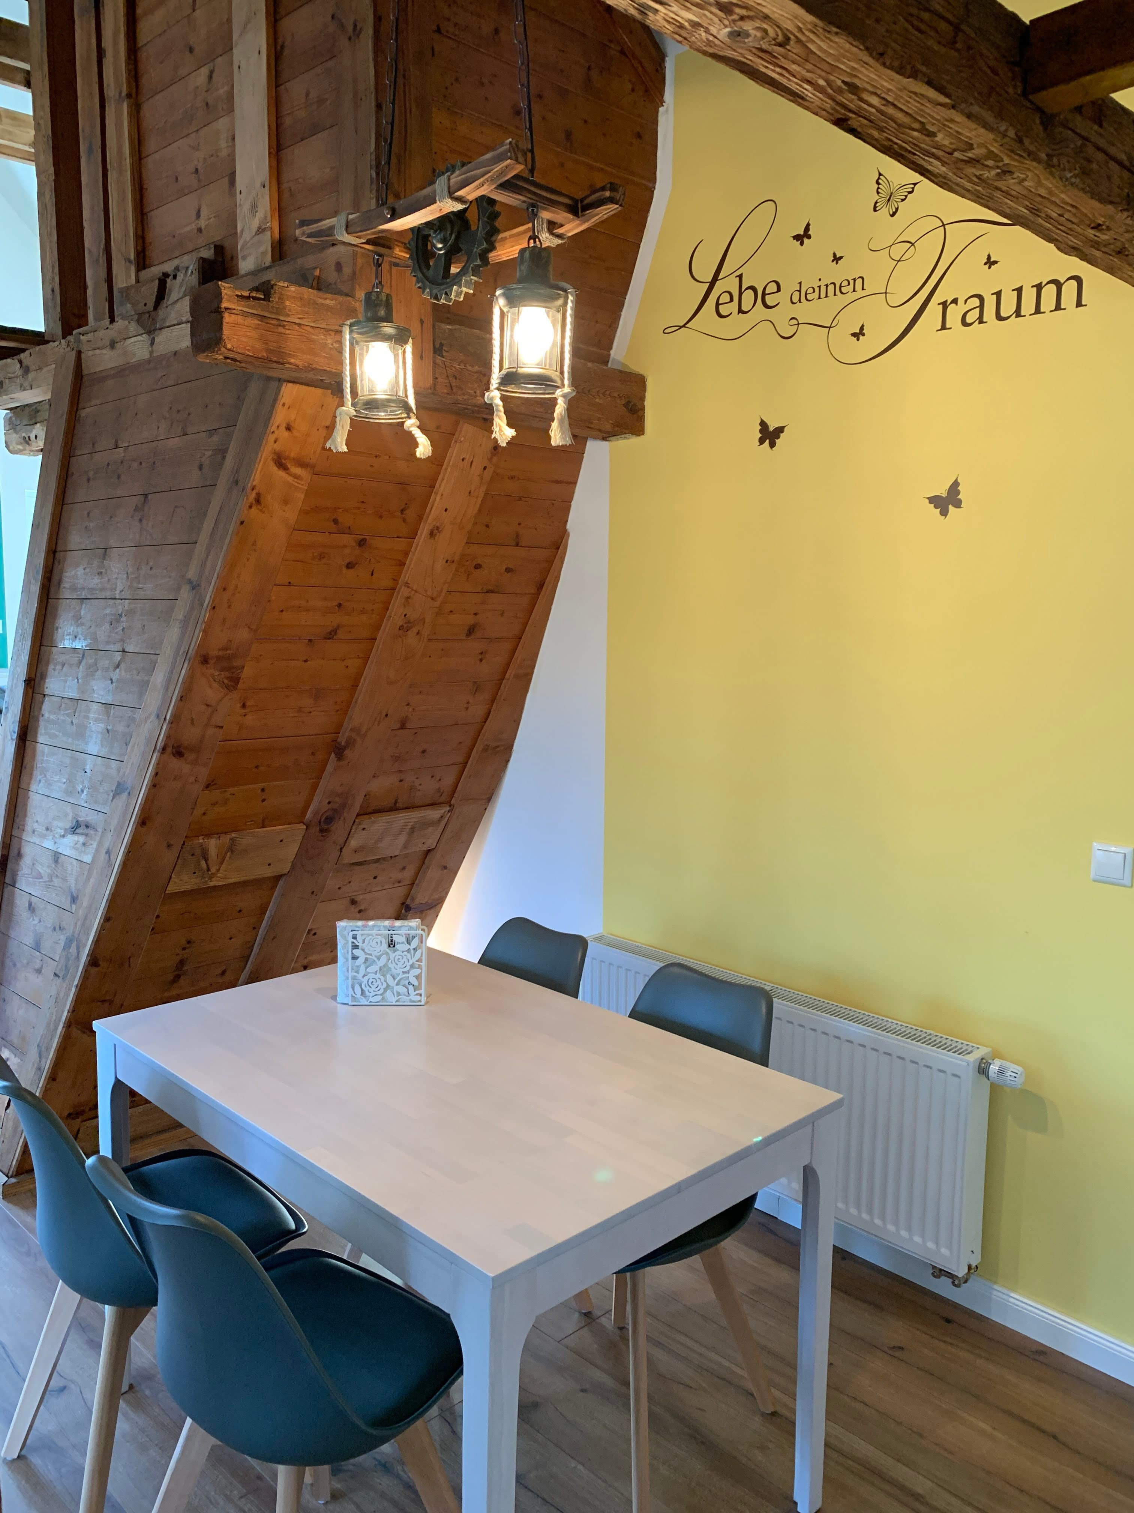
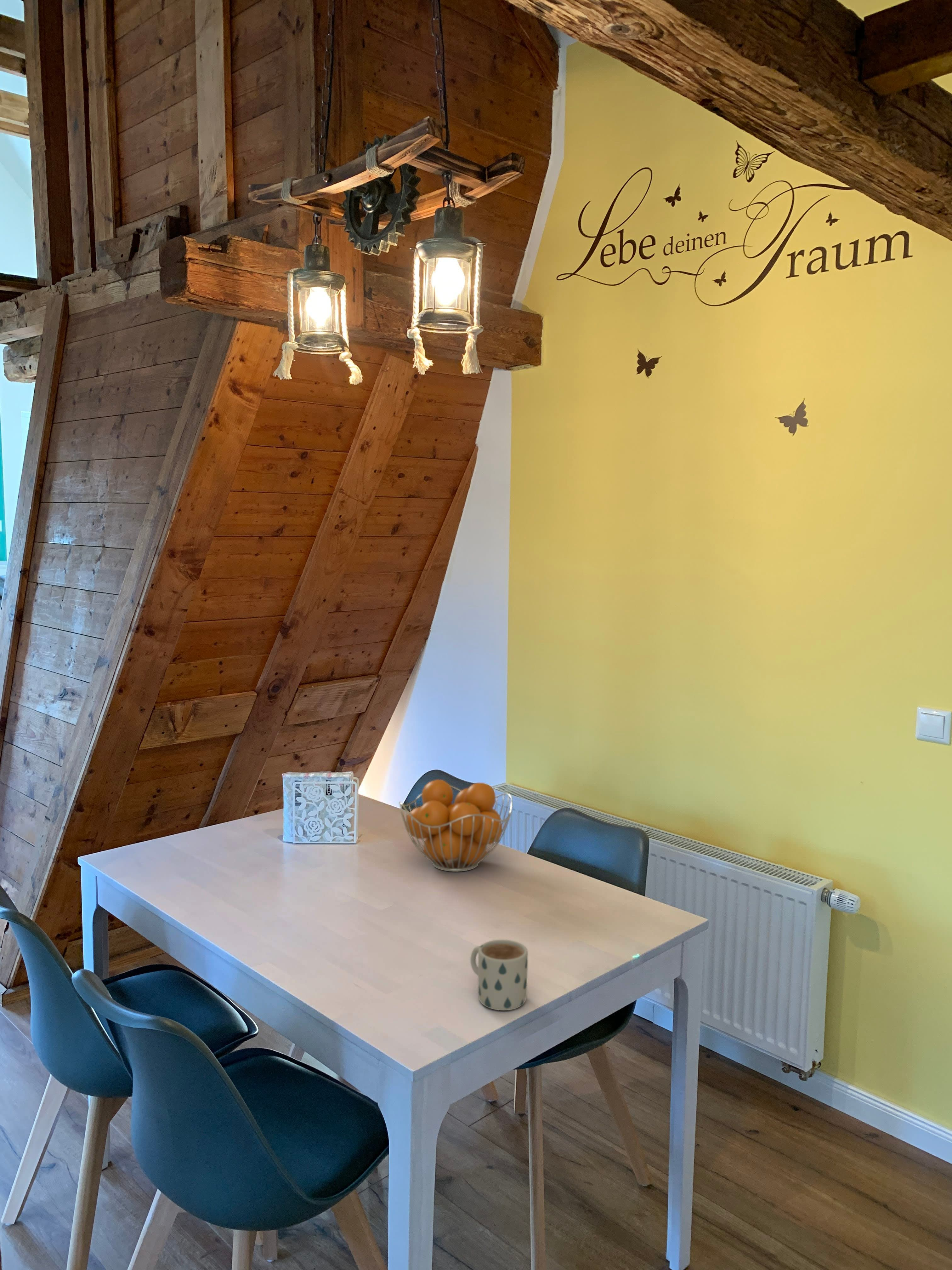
+ mug (496, 971)
+ fruit basket (456, 823)
